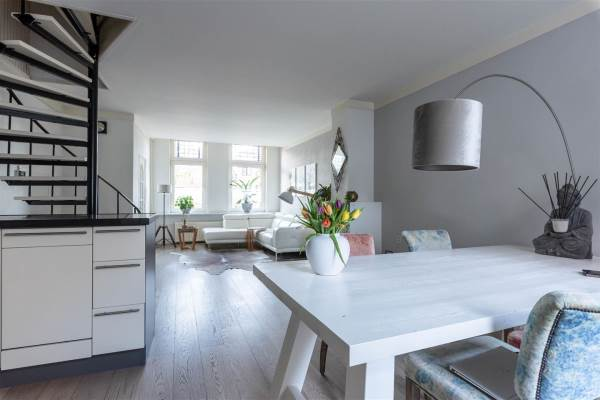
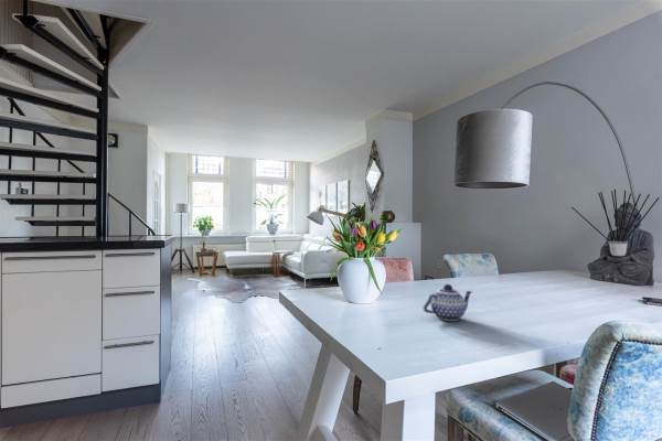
+ teapot (448, 301)
